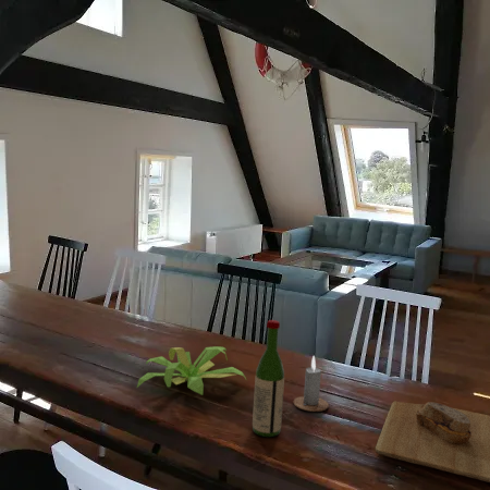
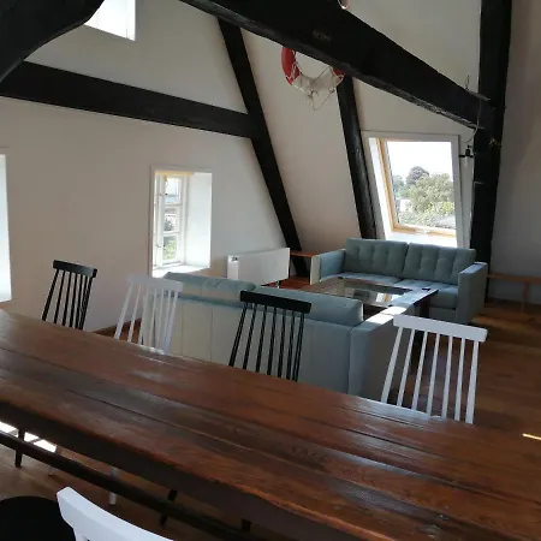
- wine bottle (269, 377)
- plant (187, 364)
- cutting board (442, 421)
- candle (313, 379)
